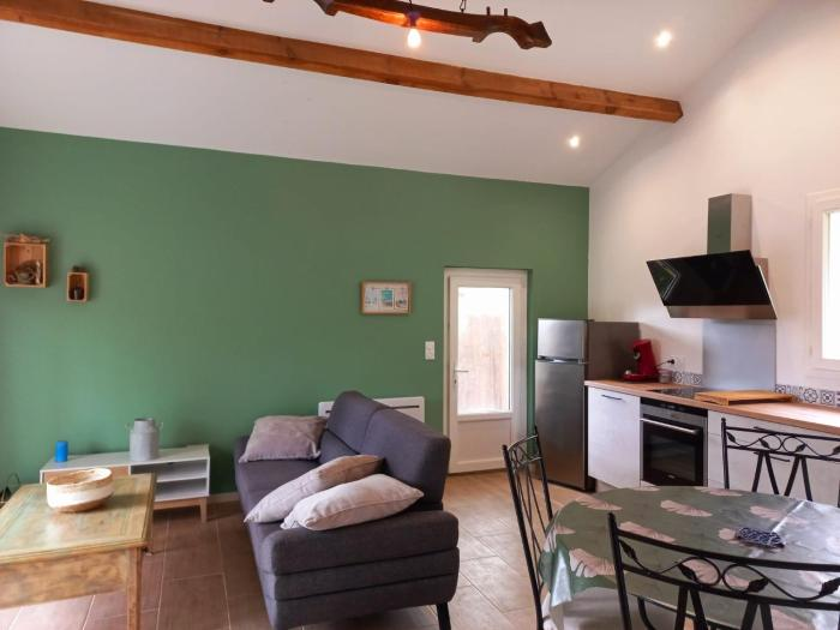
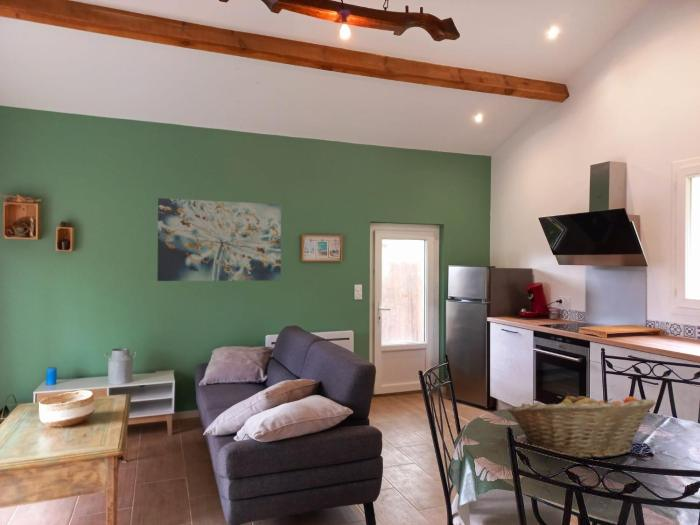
+ wall art (221, 241)
+ fruit basket (579, 417)
